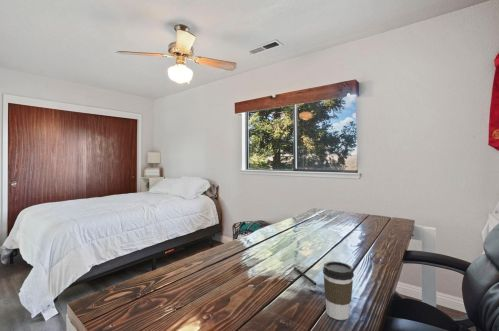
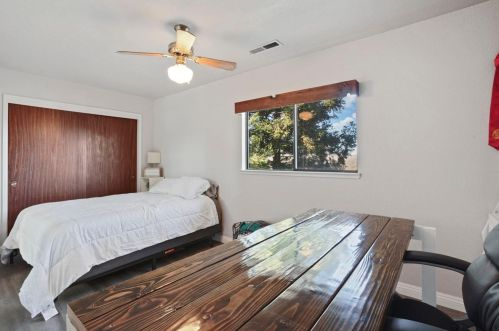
- pen (303, 274)
- coffee cup (337, 289)
